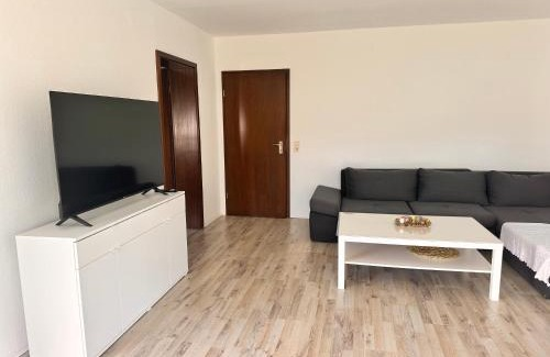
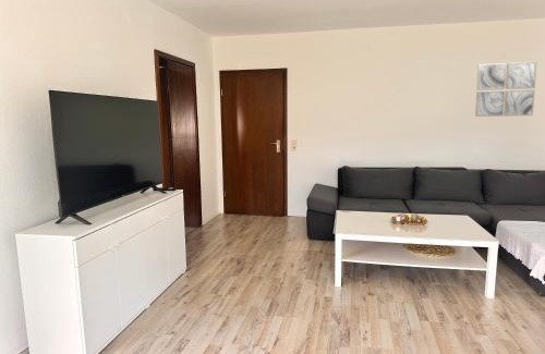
+ wall art (506, 90)
